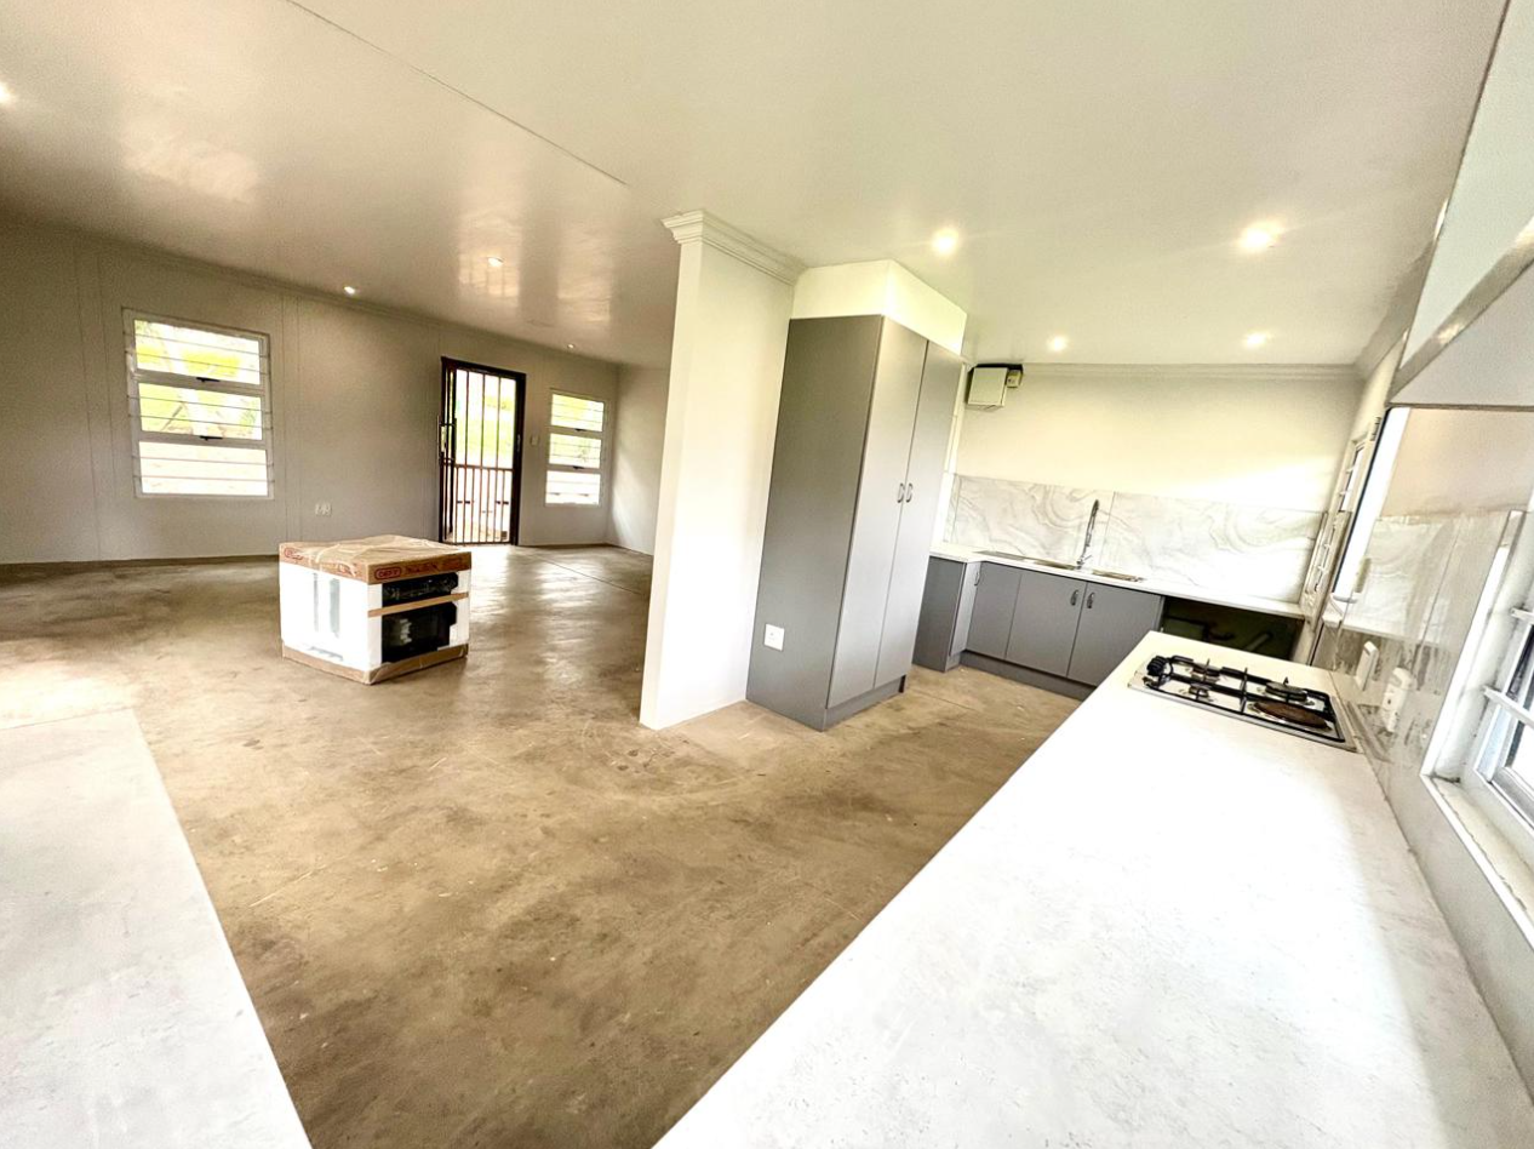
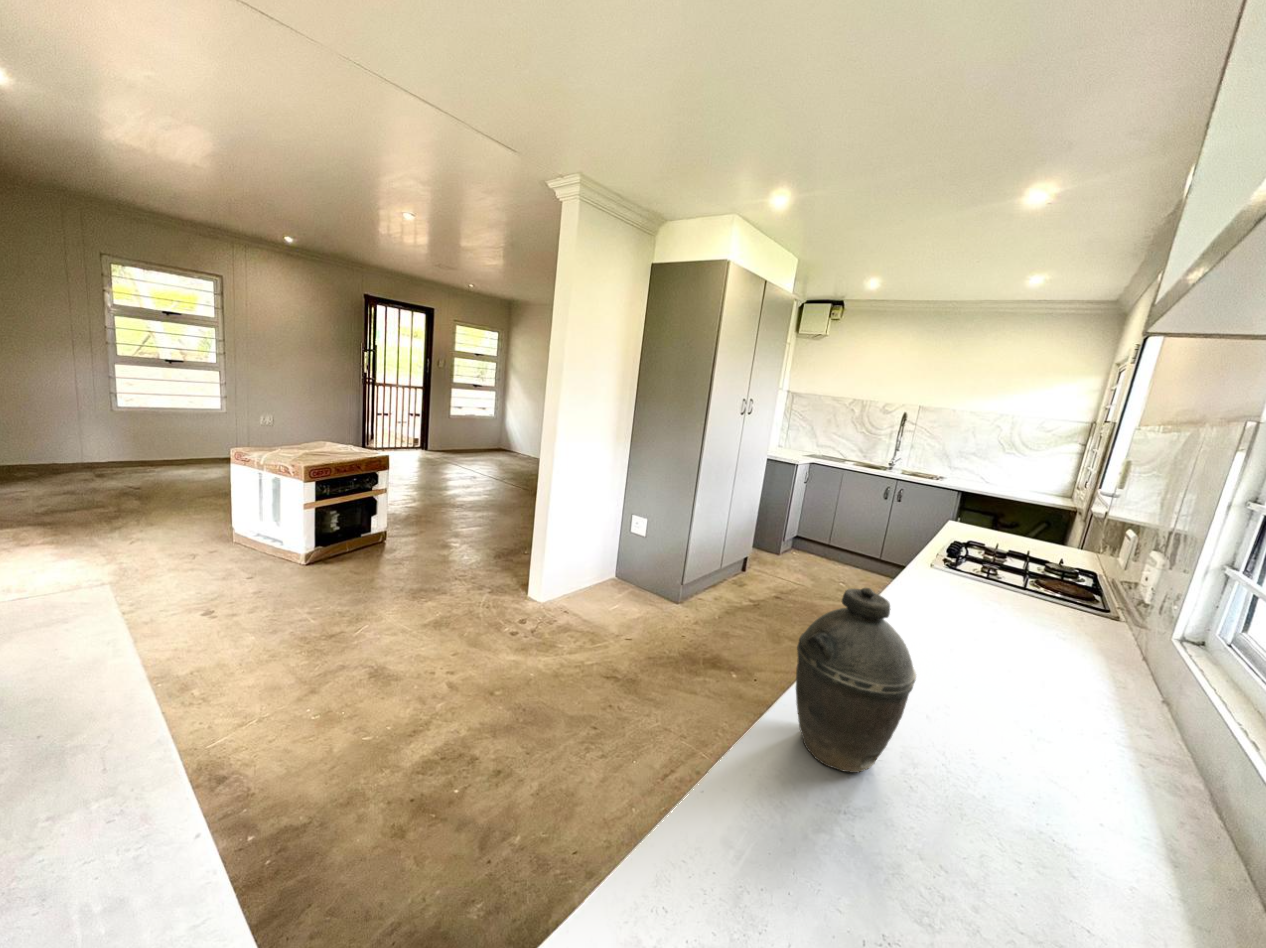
+ kettle (851, 670)
